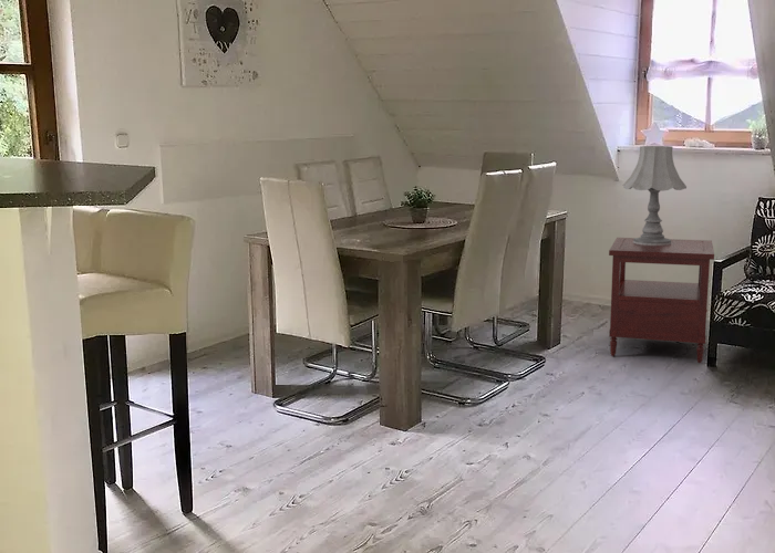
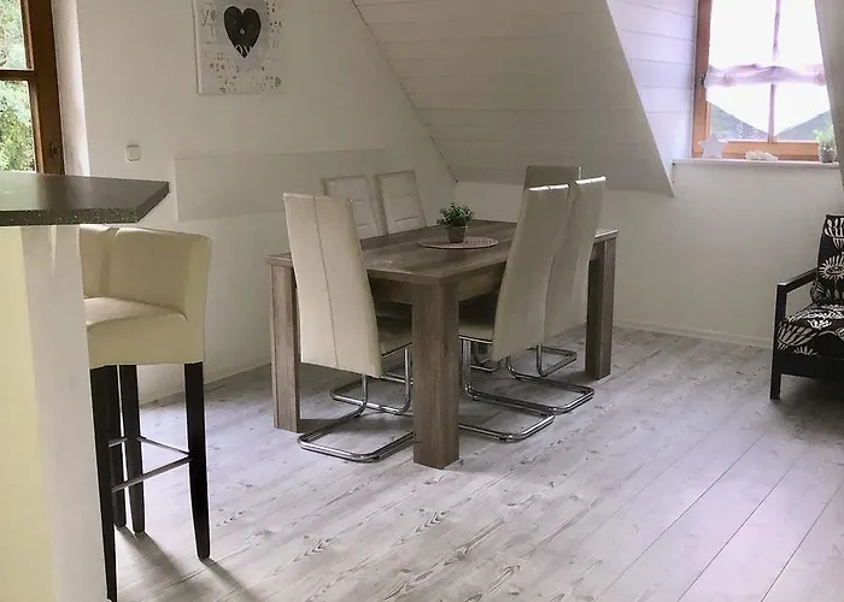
- side table (659, 296)
- table lamp (653, 194)
